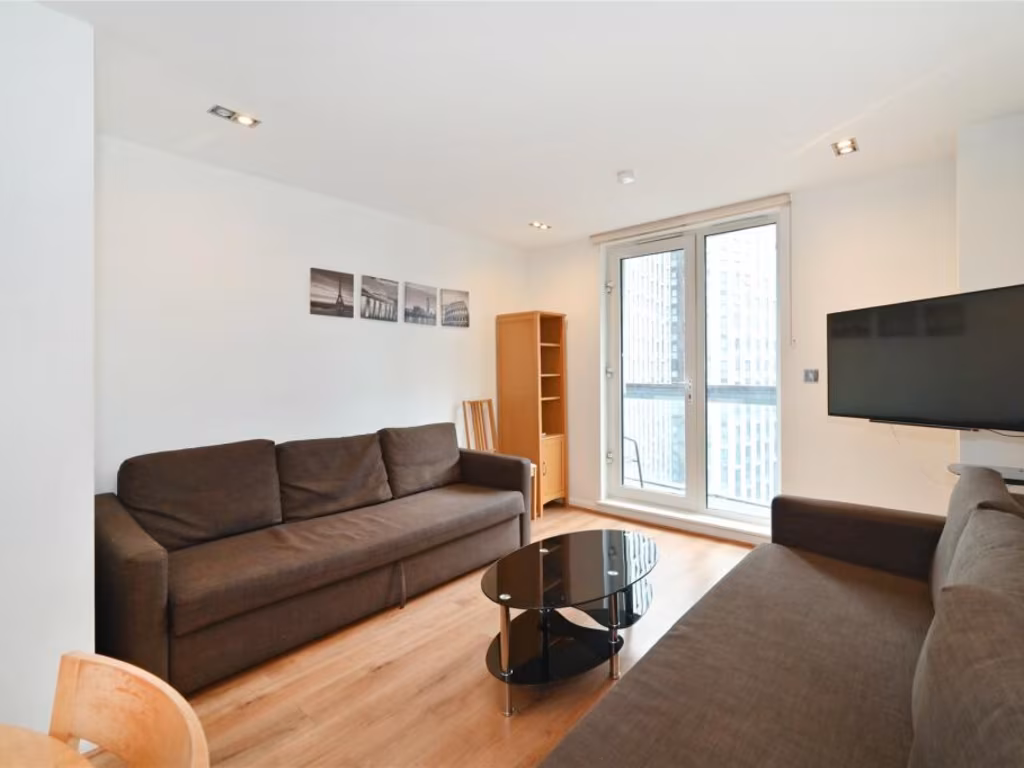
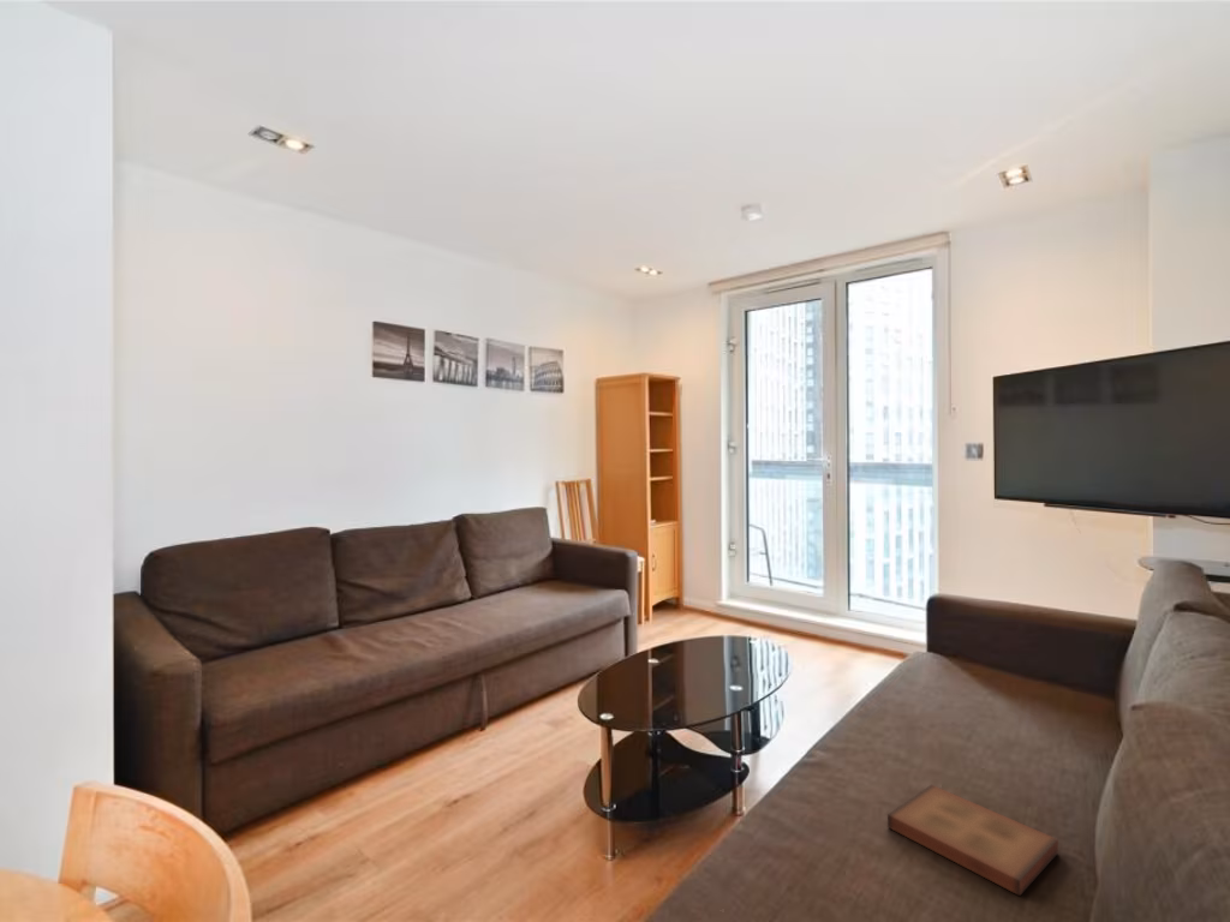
+ book (969, 832)
